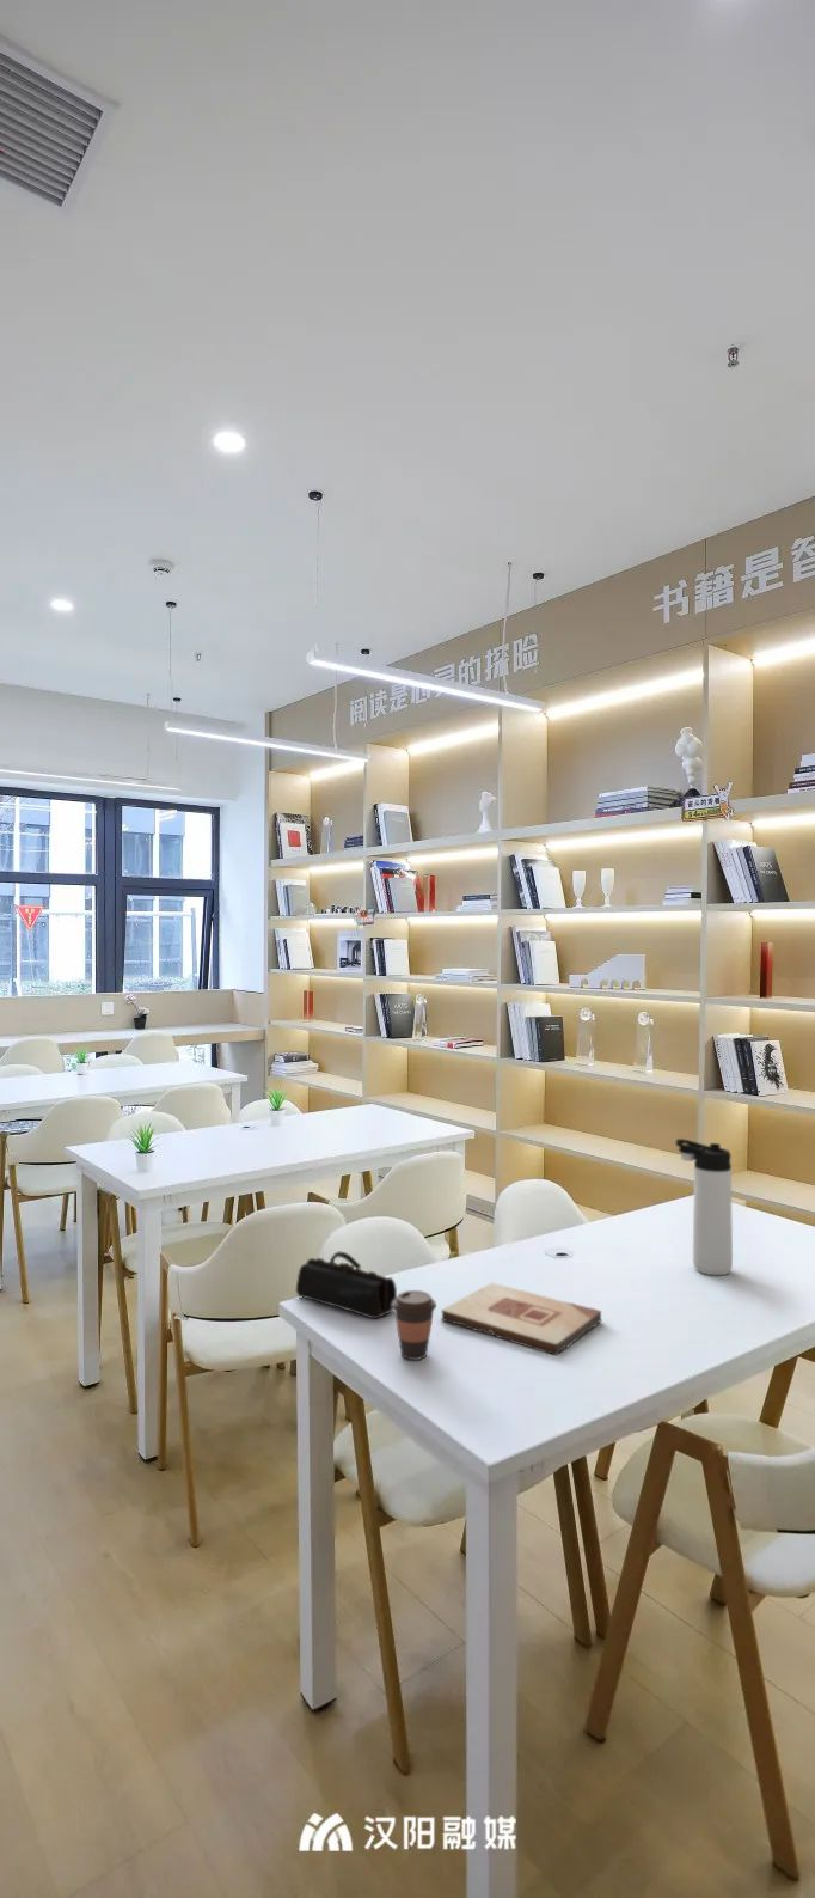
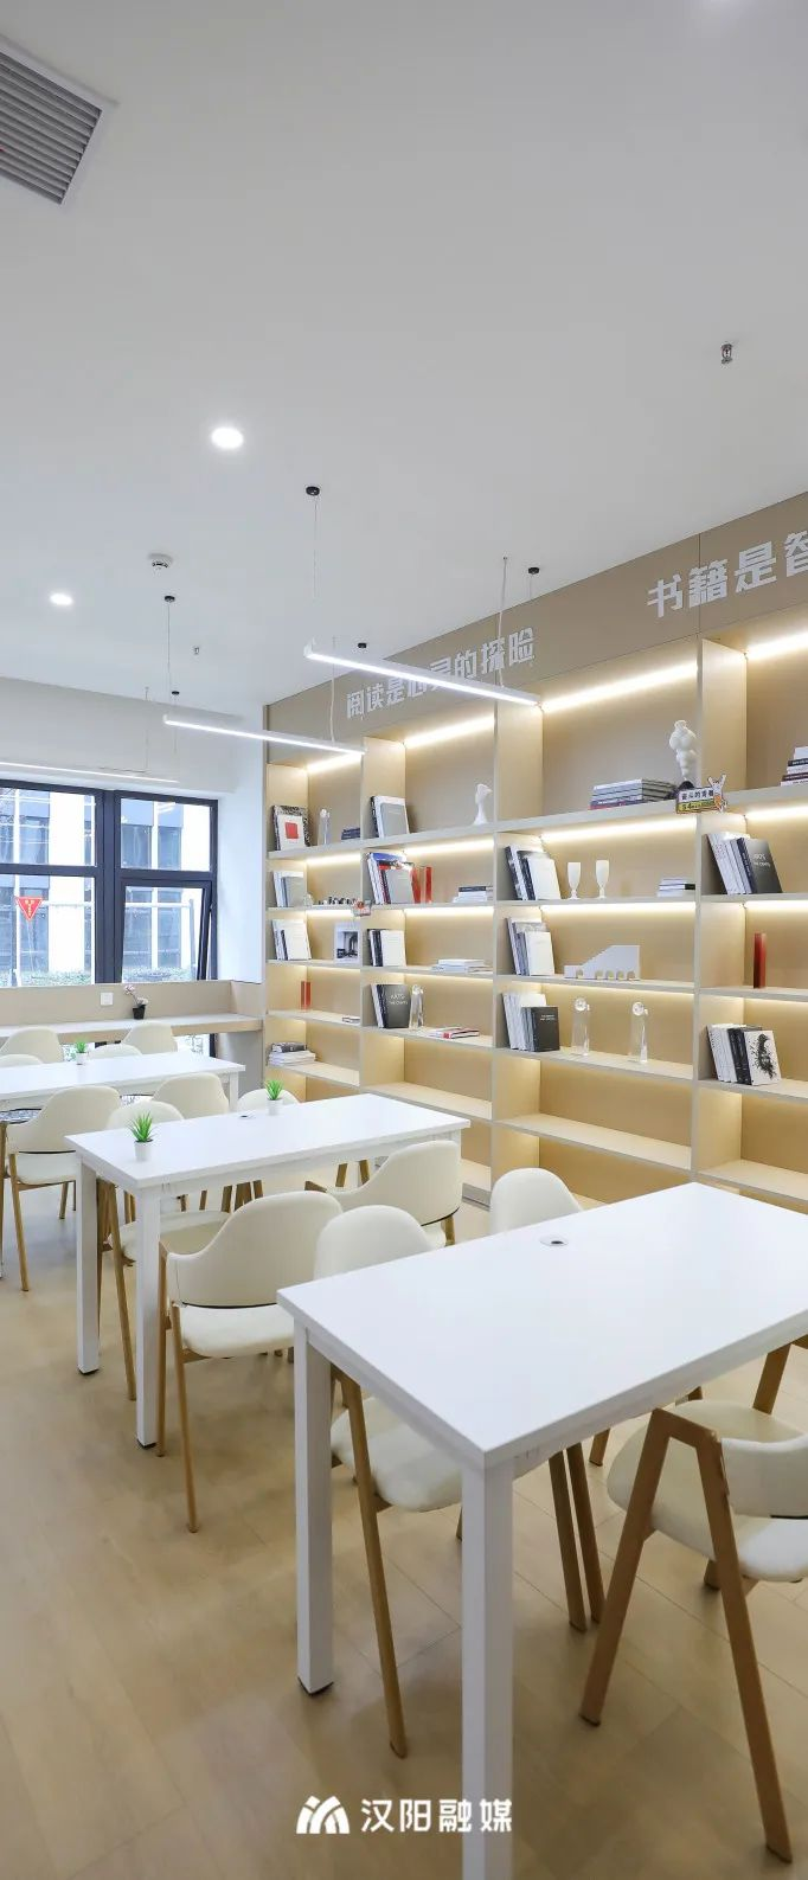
- coffee cup (414, 1325)
- thermos bottle (703, 1204)
- wooden plaque (521, 1316)
- pencil case (346, 1277)
